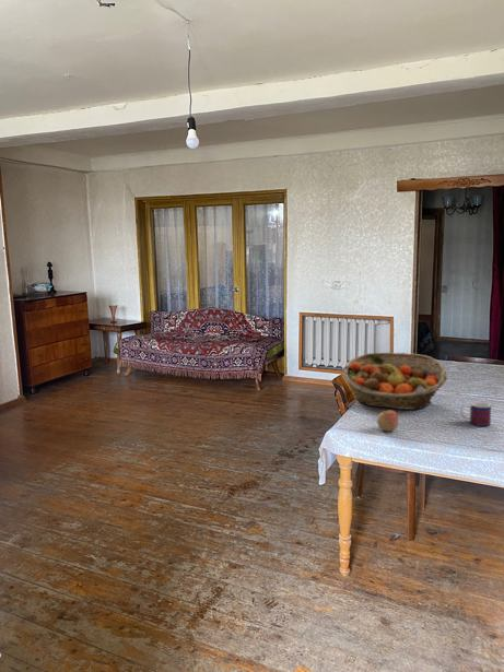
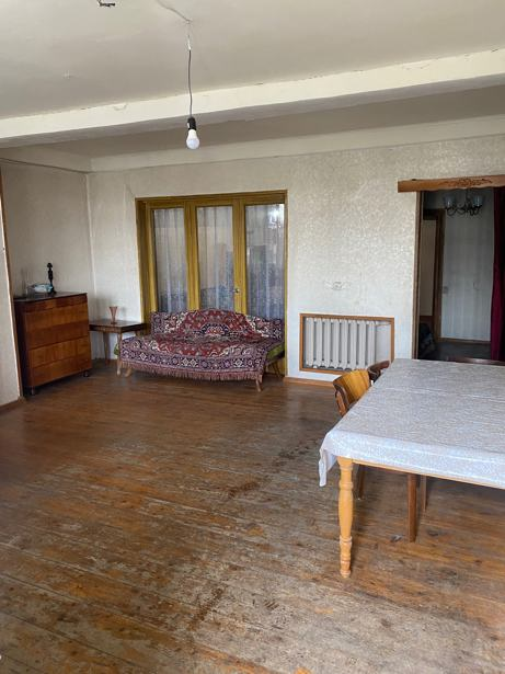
- mug (474, 413)
- fruit basket (392, 379)
- apple (387, 420)
